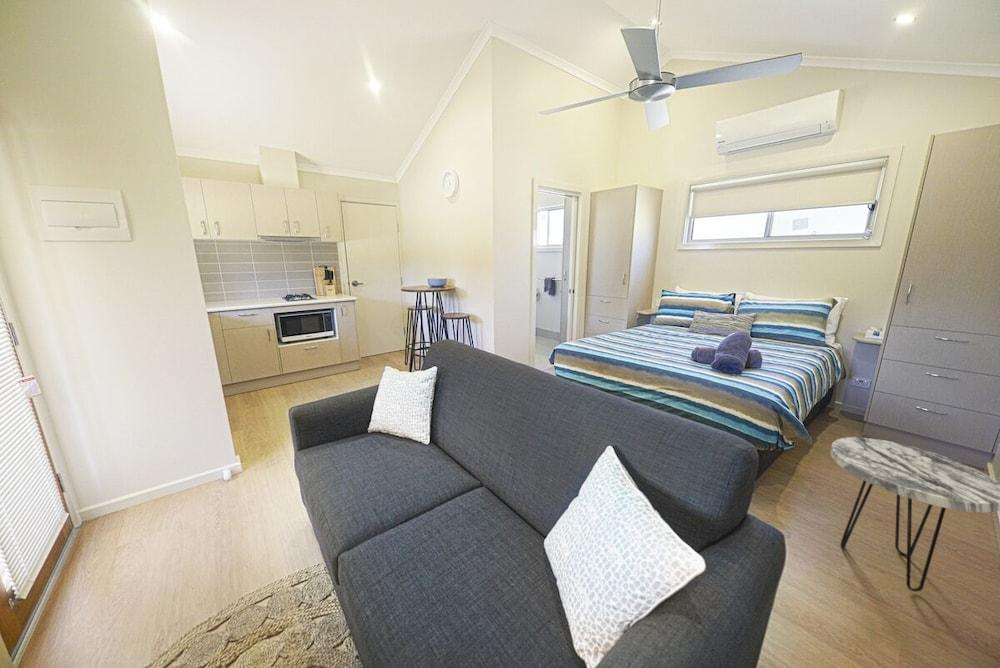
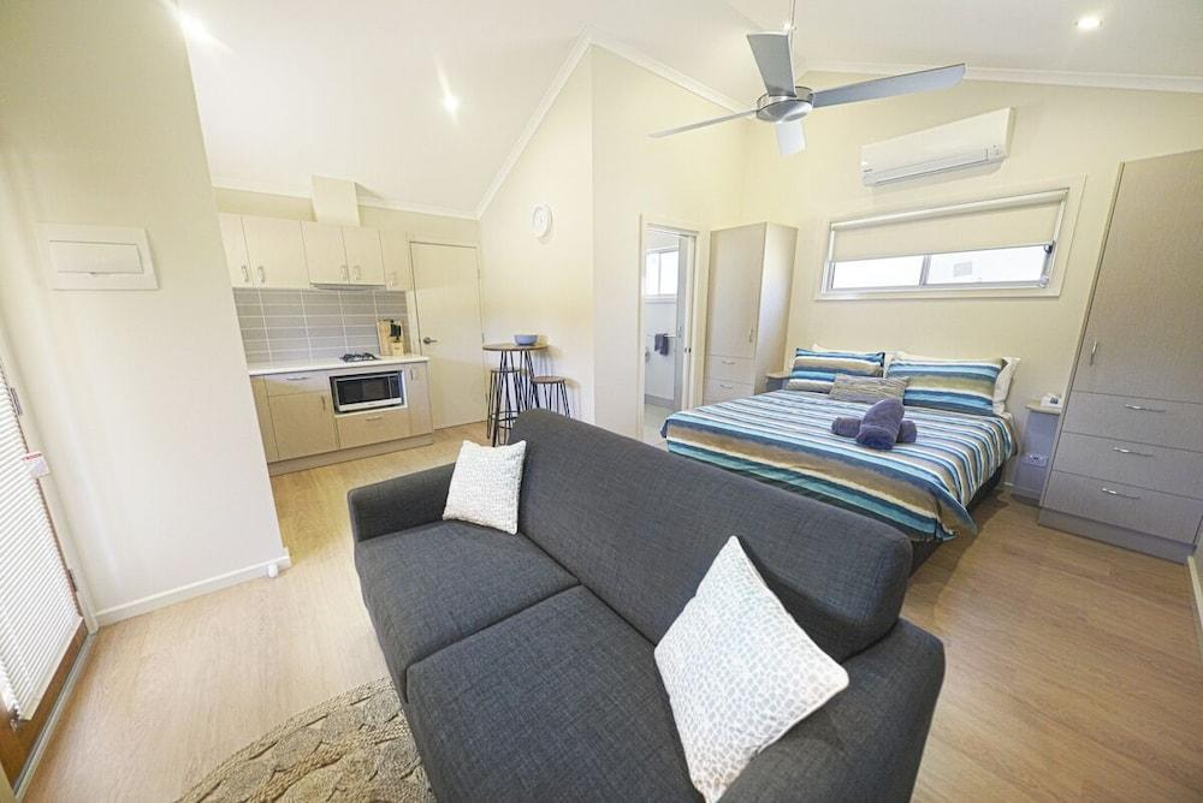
- side table (896, 515)
